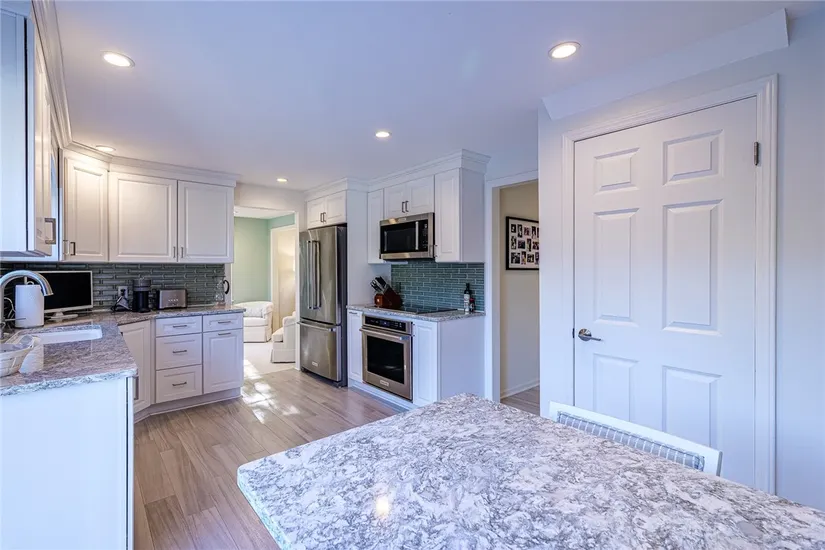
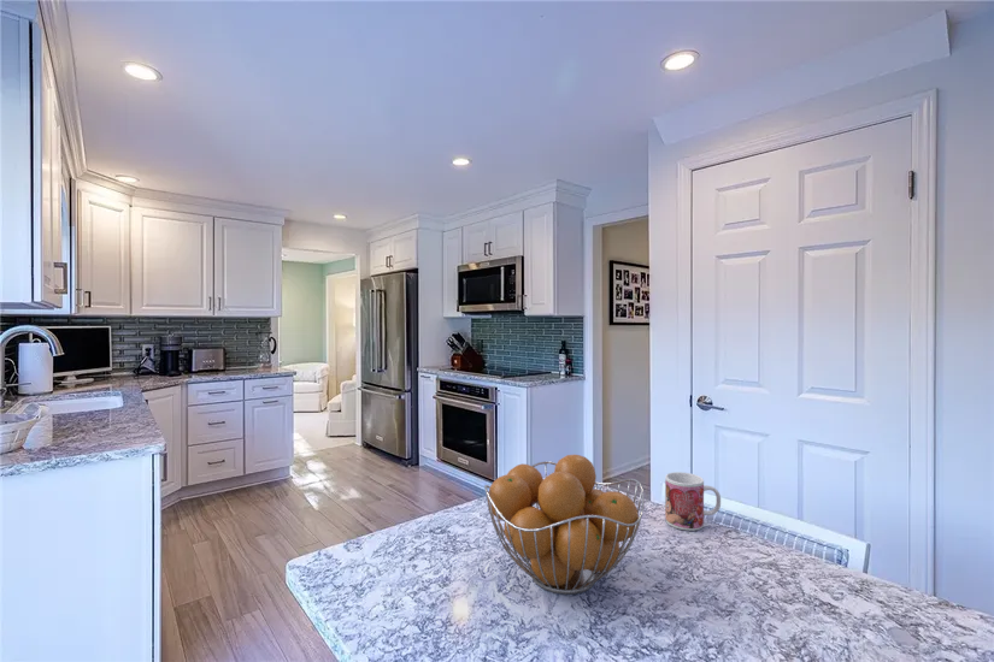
+ fruit basket (563, 519)
+ mug (693, 501)
